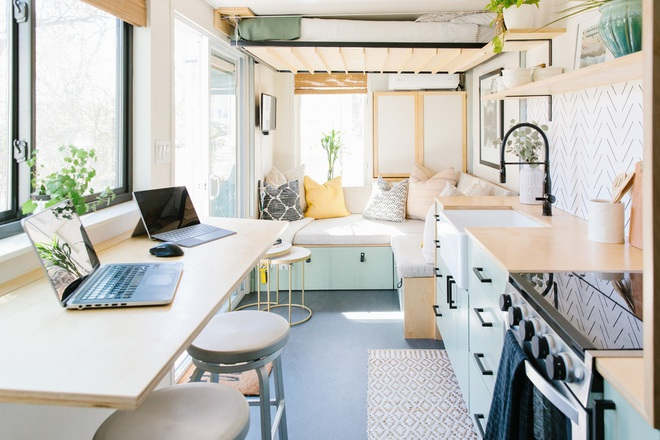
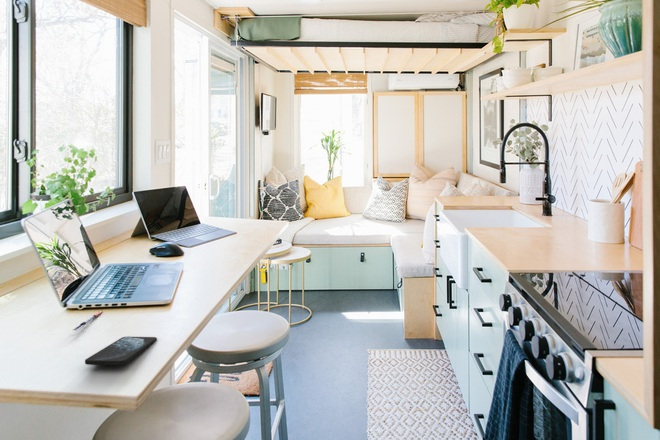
+ smartphone (123, 350)
+ pen (88, 320)
